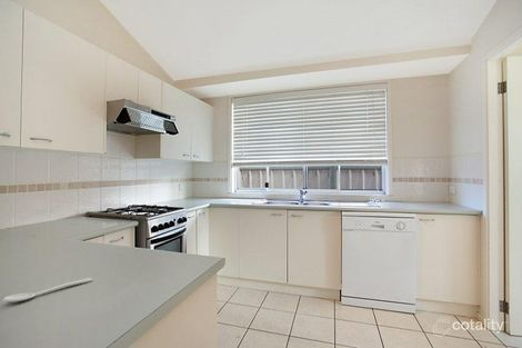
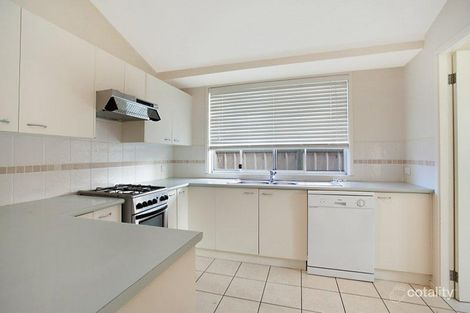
- spoon (51, 288)
